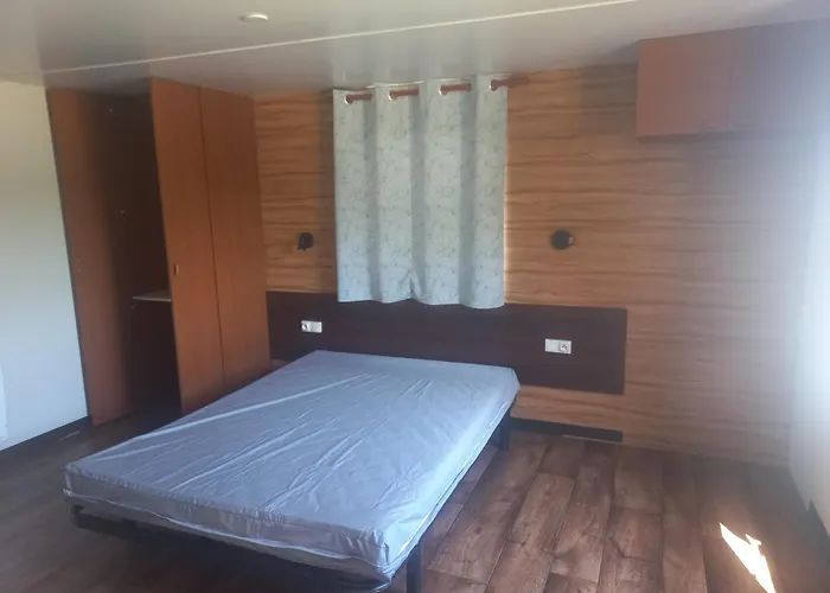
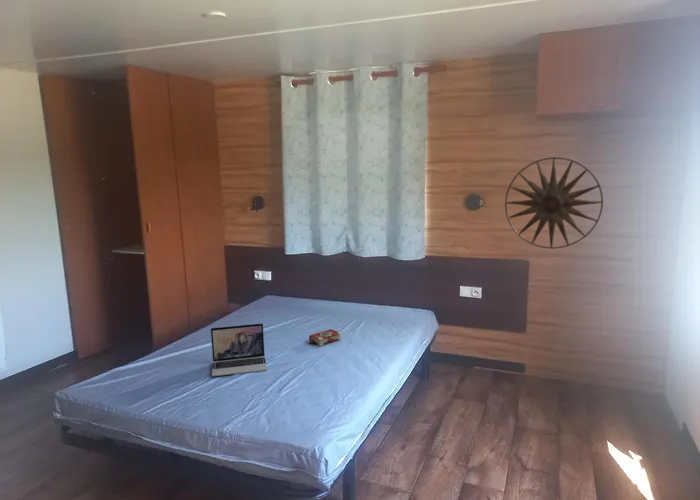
+ laptop (238, 349)
+ book (324, 336)
+ wall art (552, 203)
